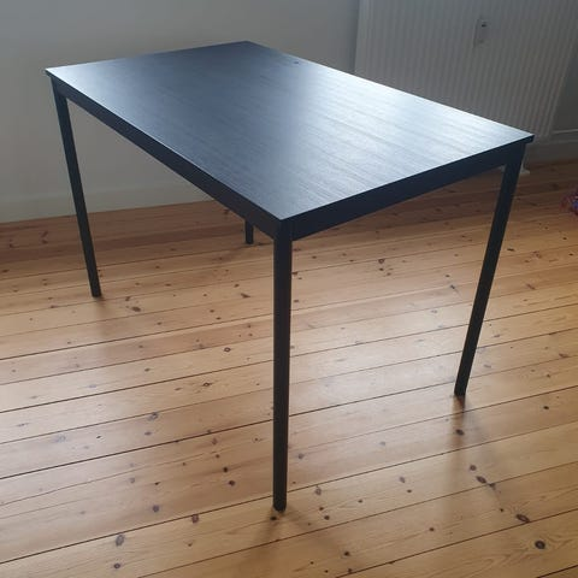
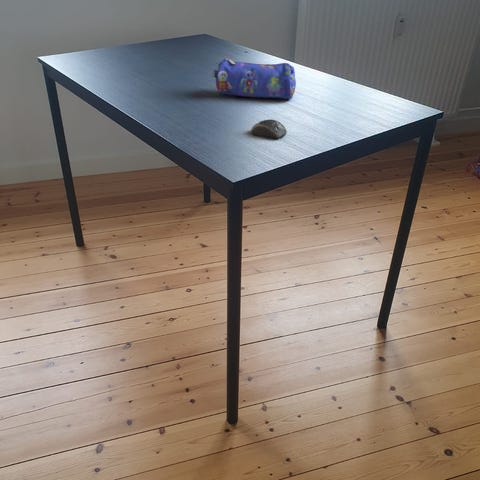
+ computer mouse (268, 127)
+ pencil case (255, 78)
